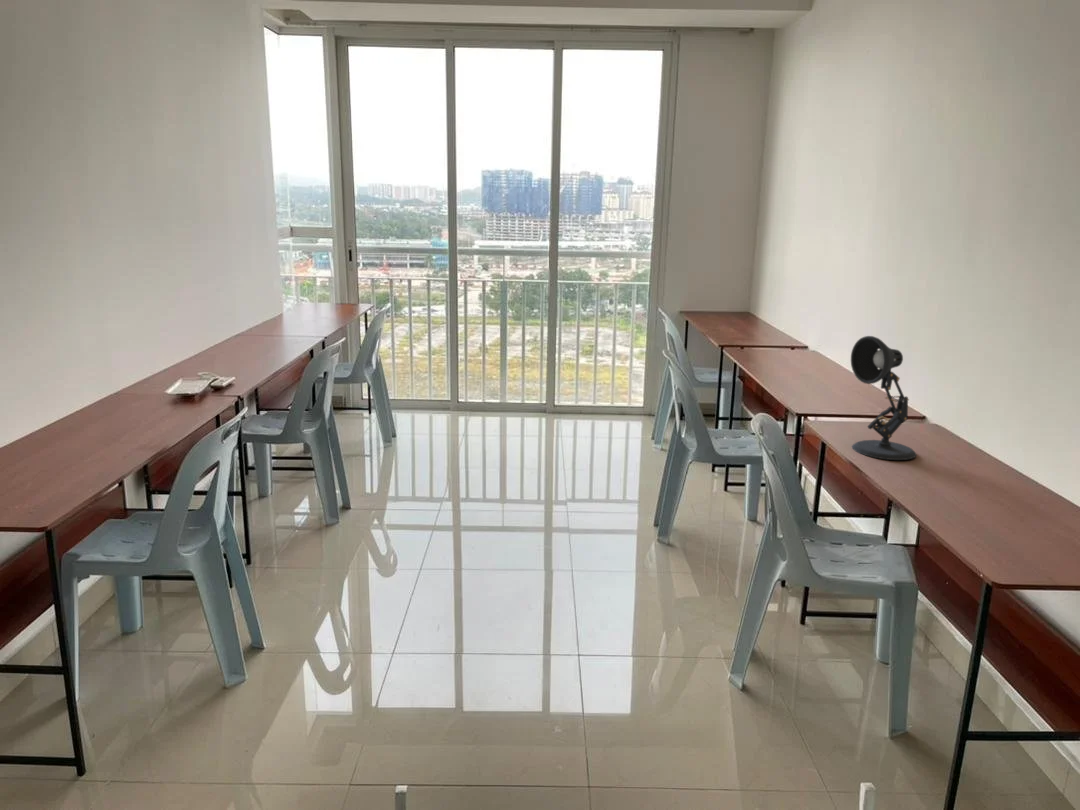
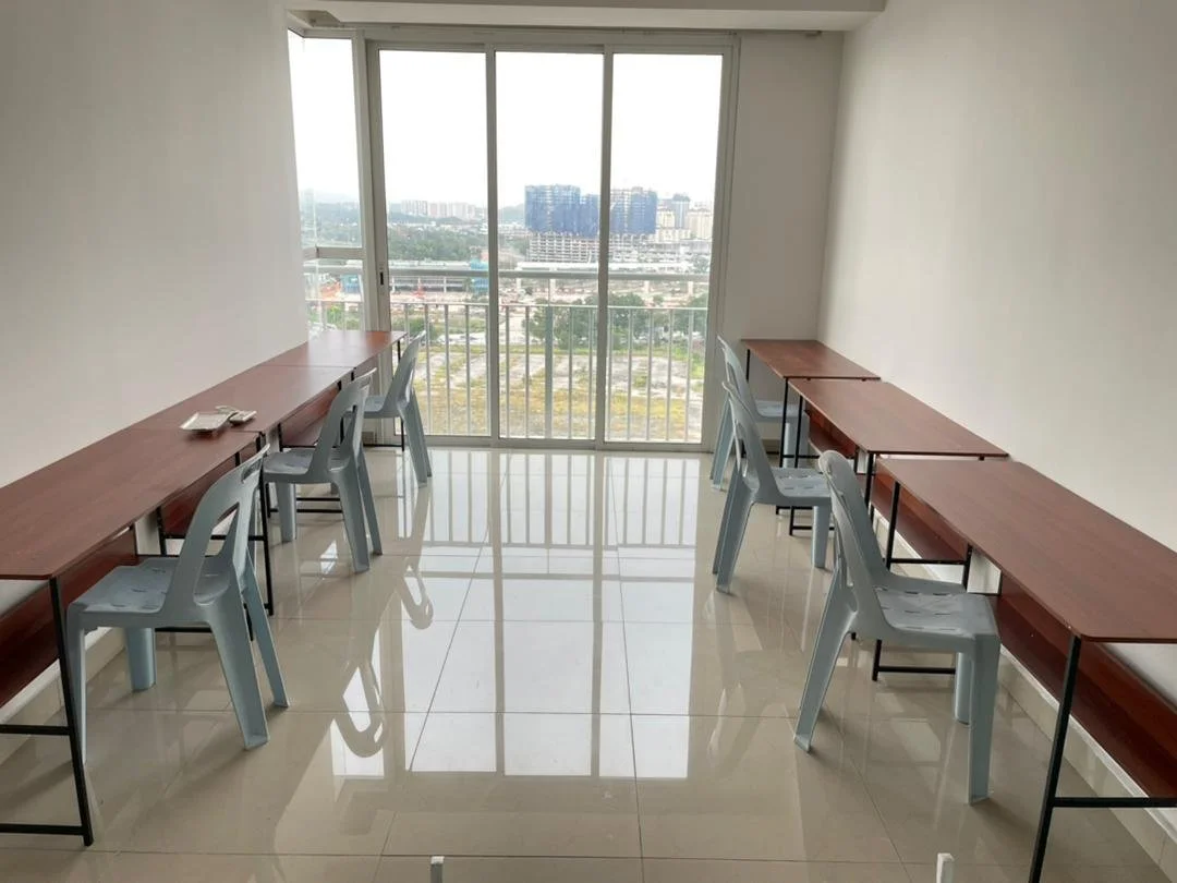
- desk lamp (888, 394)
